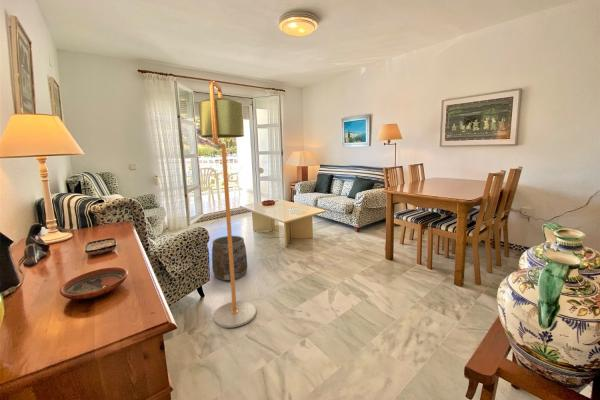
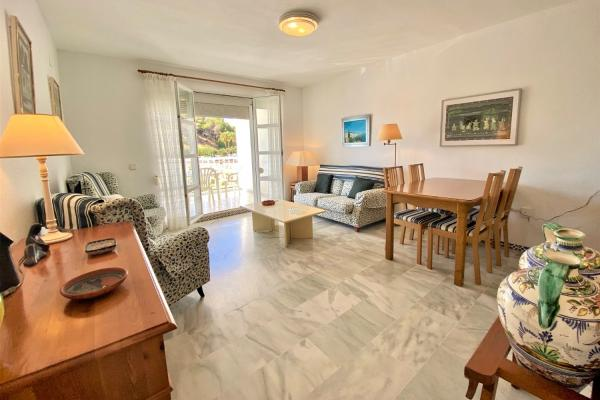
- bucket (228, 257)
- floor lamp (227, 208)
